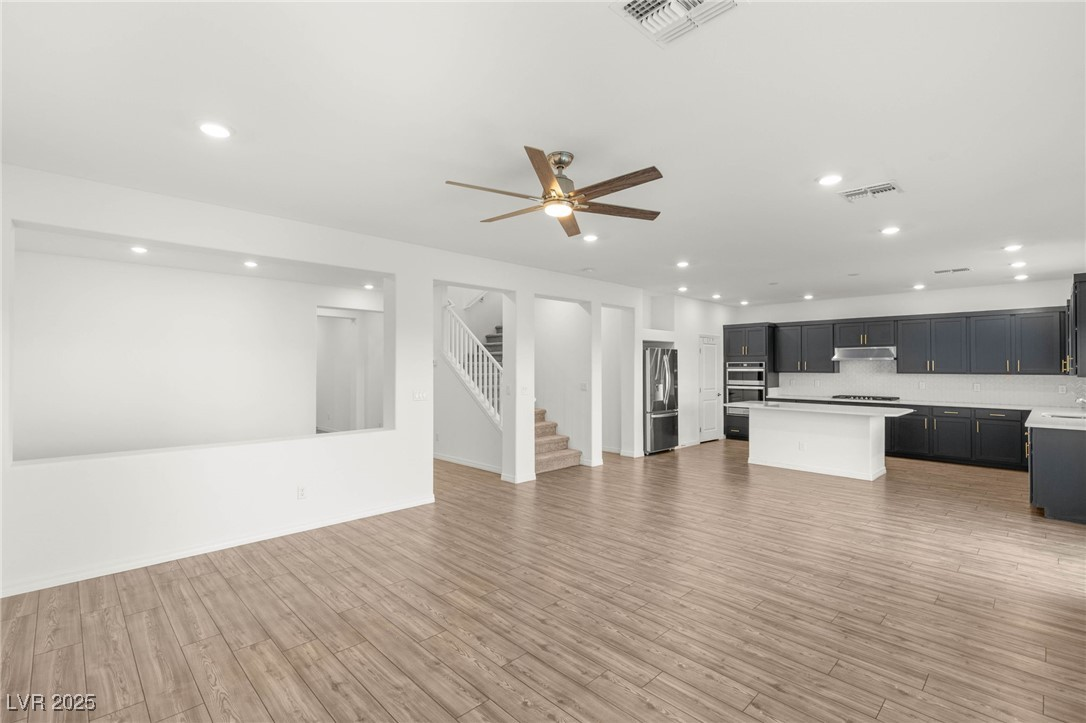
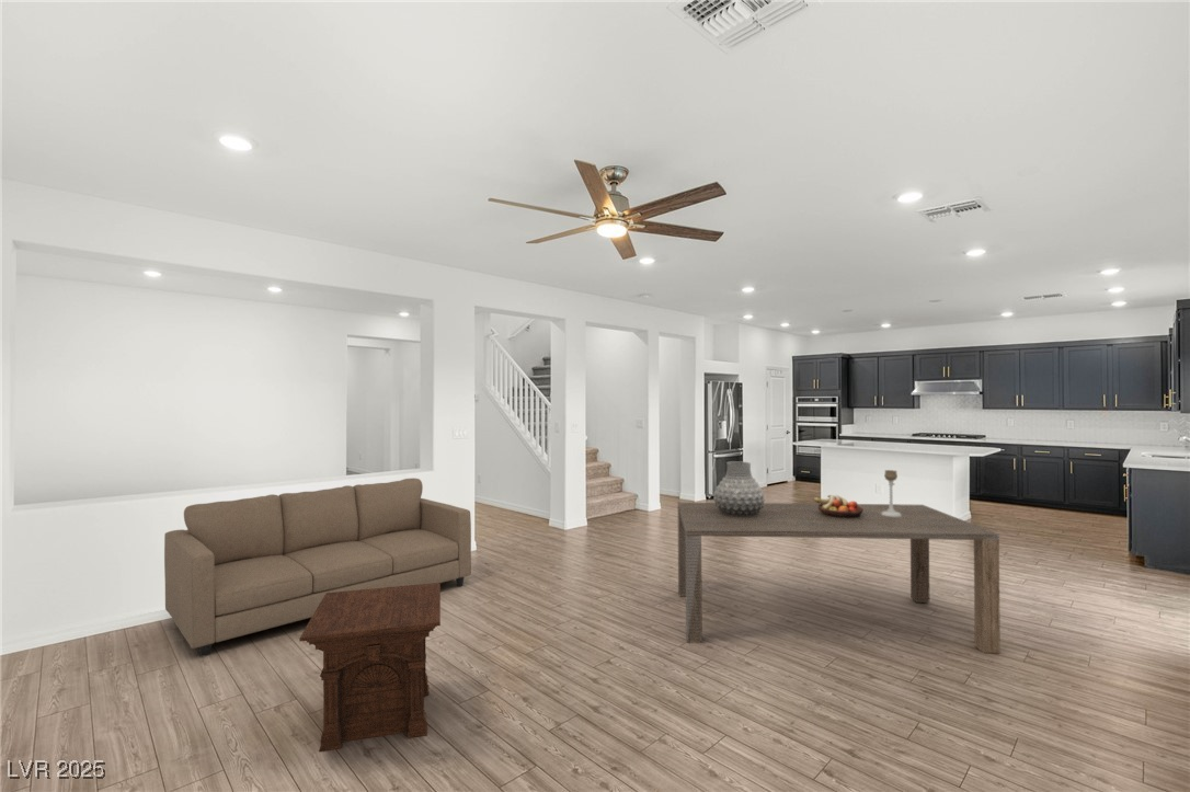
+ dining table (816, 537)
+ fruit bowl (839, 505)
+ side table (379, 661)
+ sofa (330, 546)
+ vase (739, 487)
+ candle holder (891, 492)
